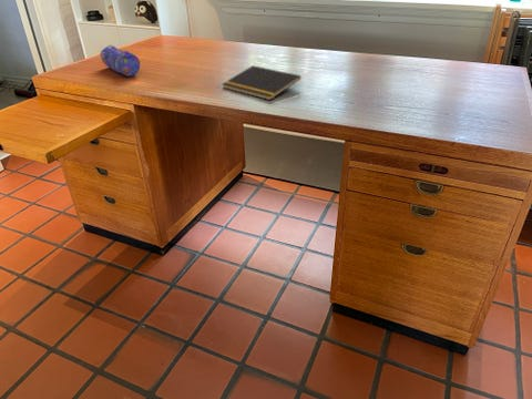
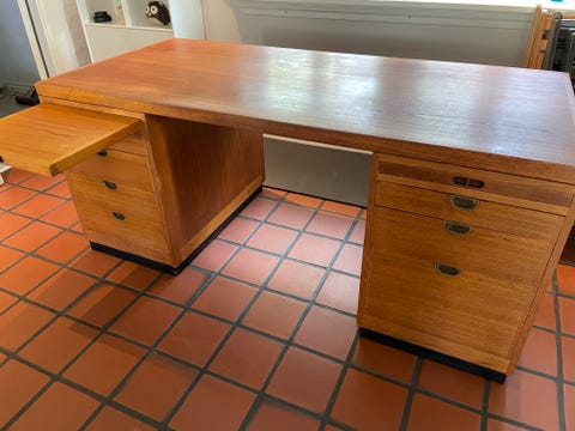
- pencil case (120, 59)
- notepad (260, 81)
